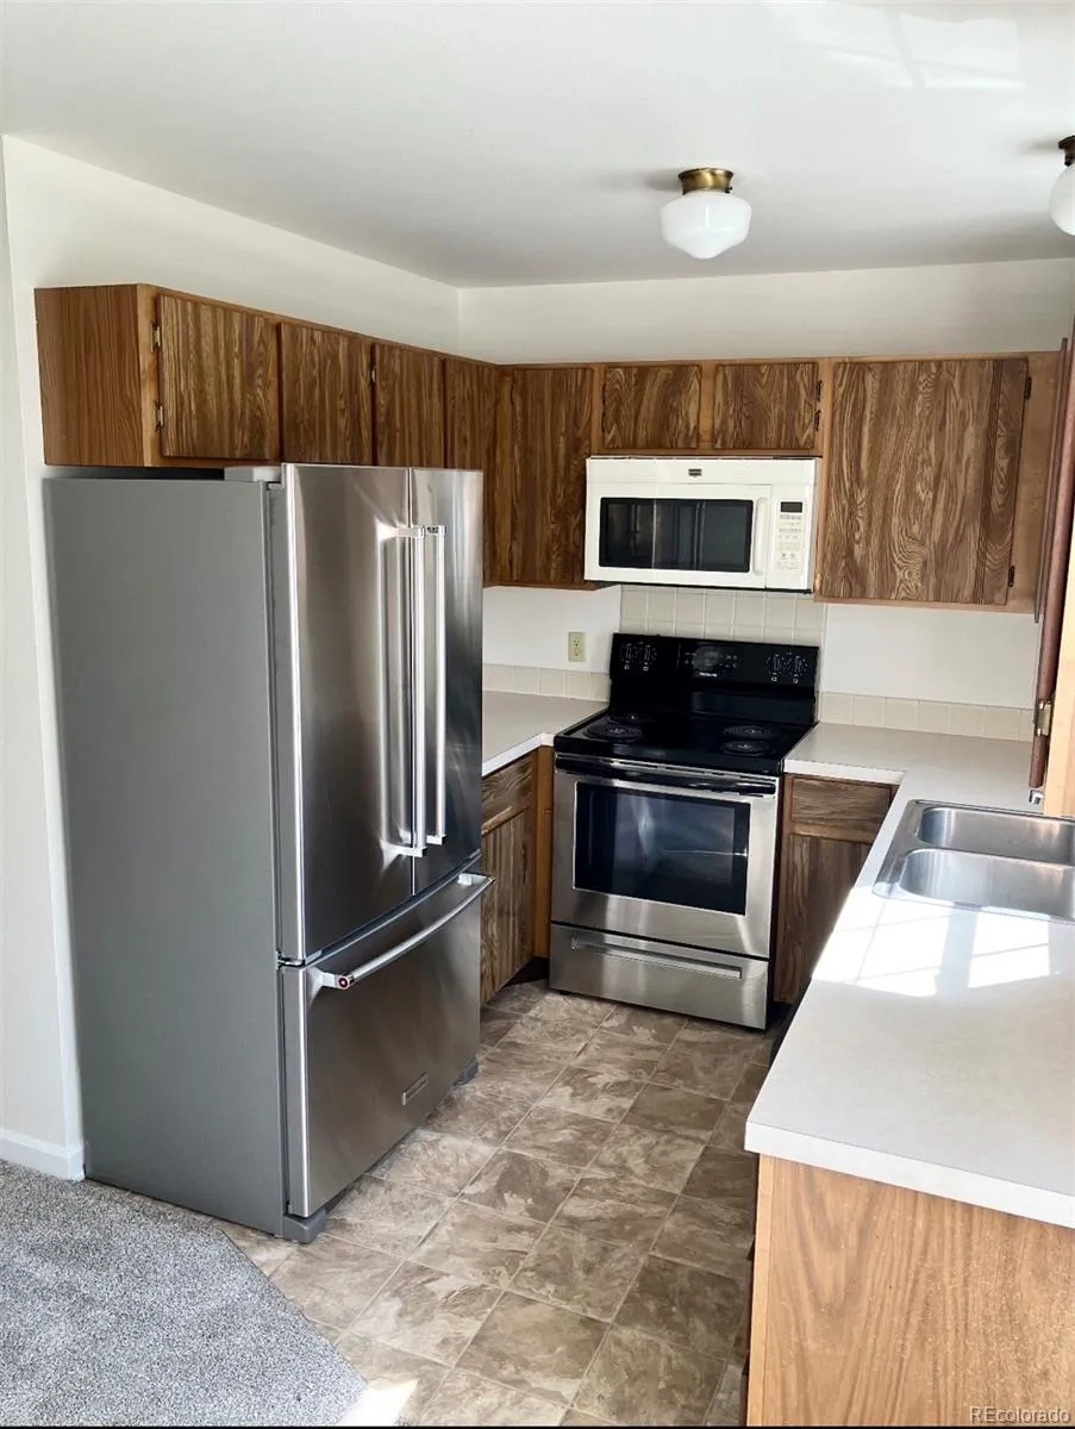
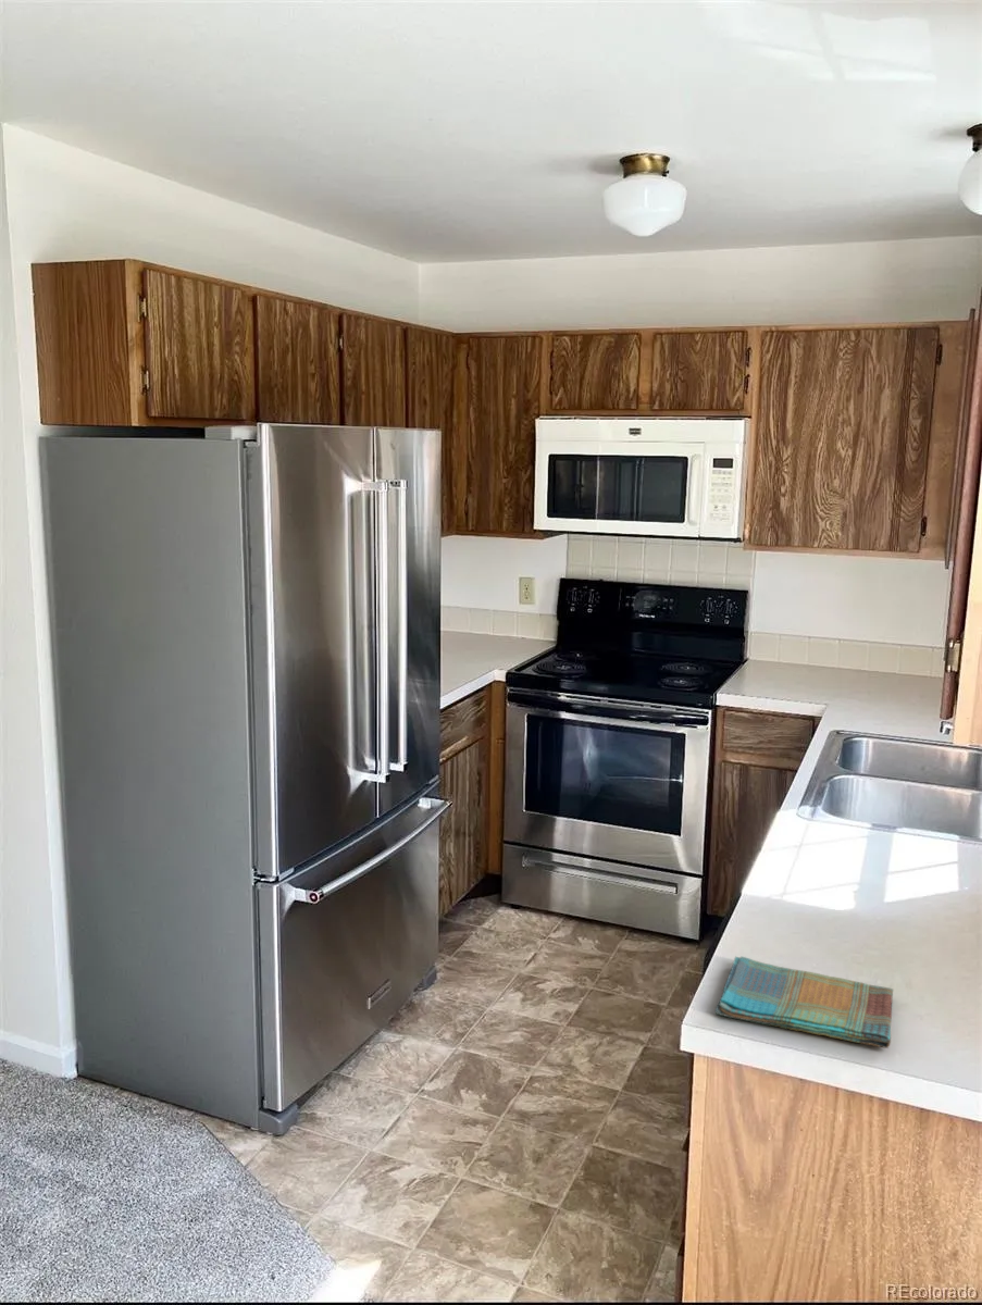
+ dish towel (806, 998)
